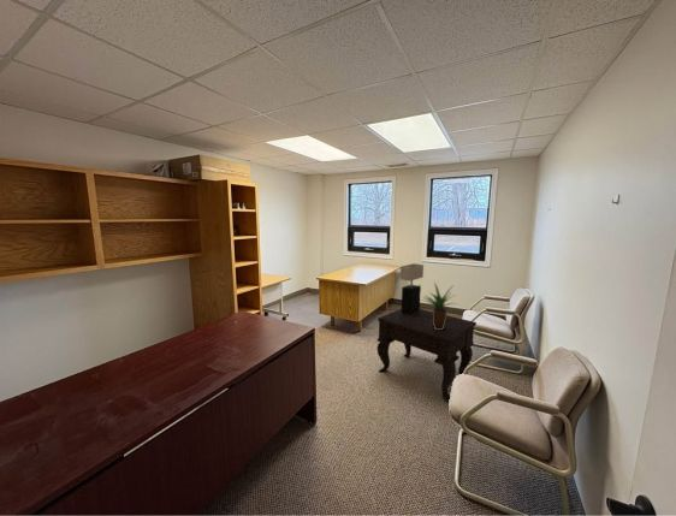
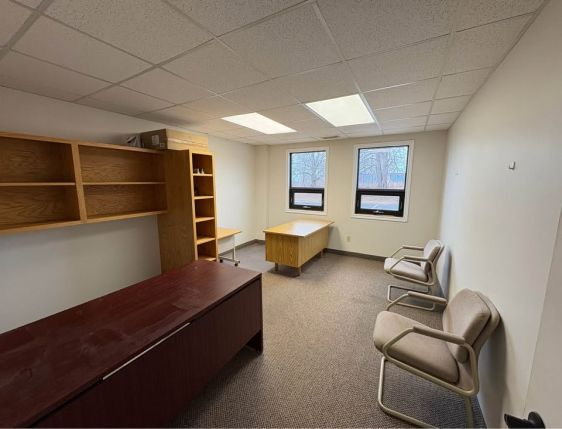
- side table (425, 346)
- potted plant (438, 307)
- table lamp (410, 290)
